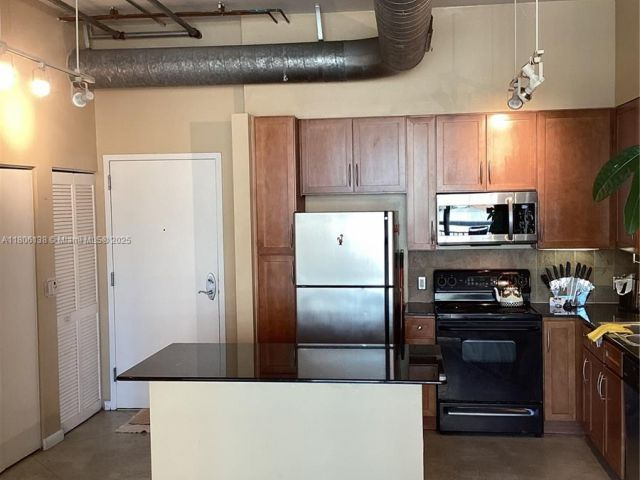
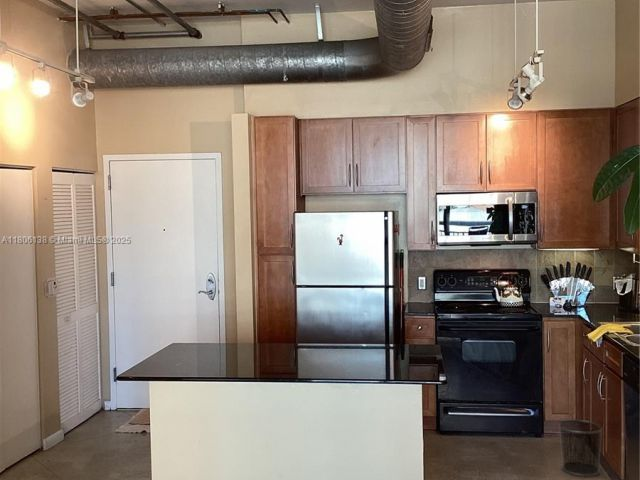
+ waste bin (580, 447)
